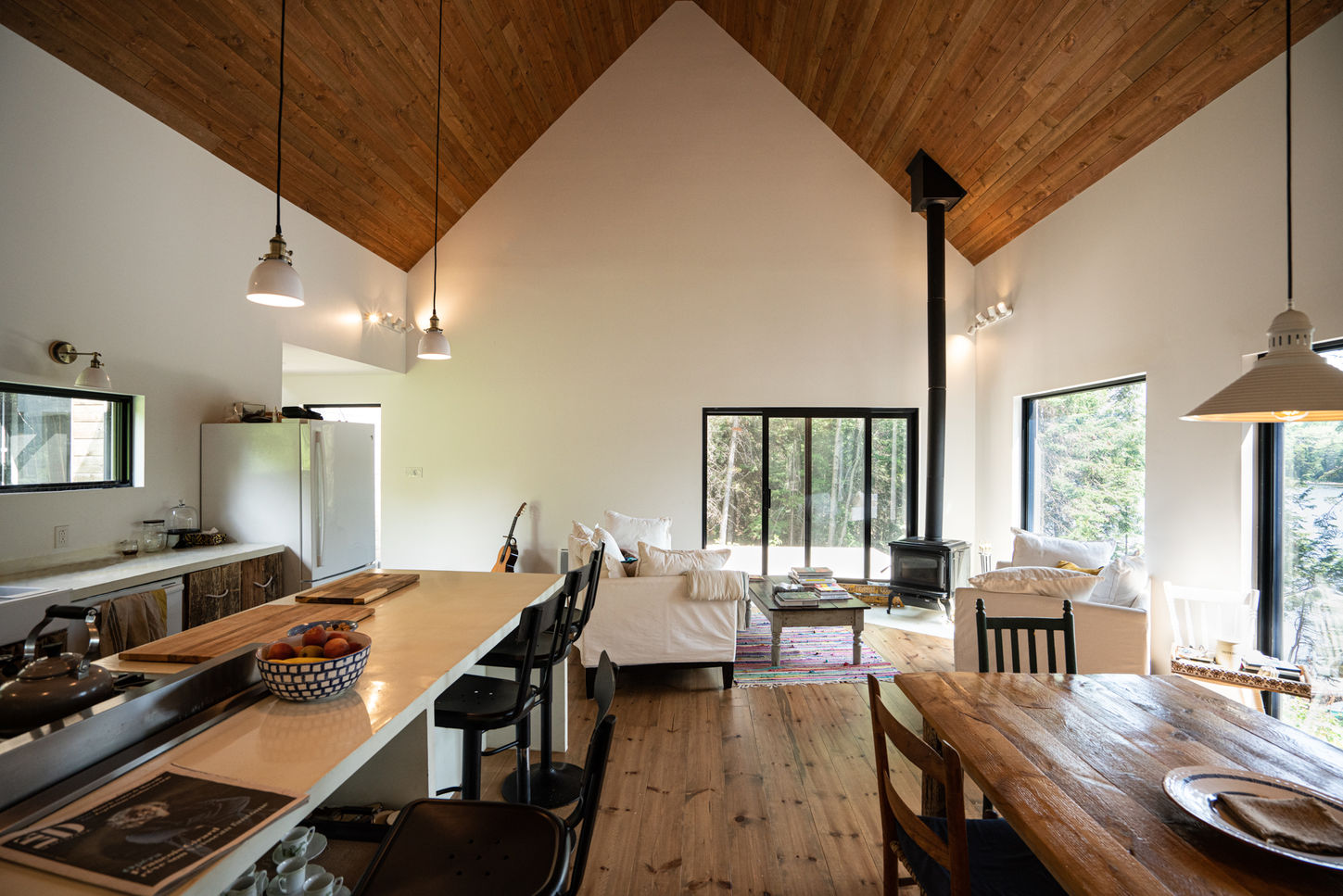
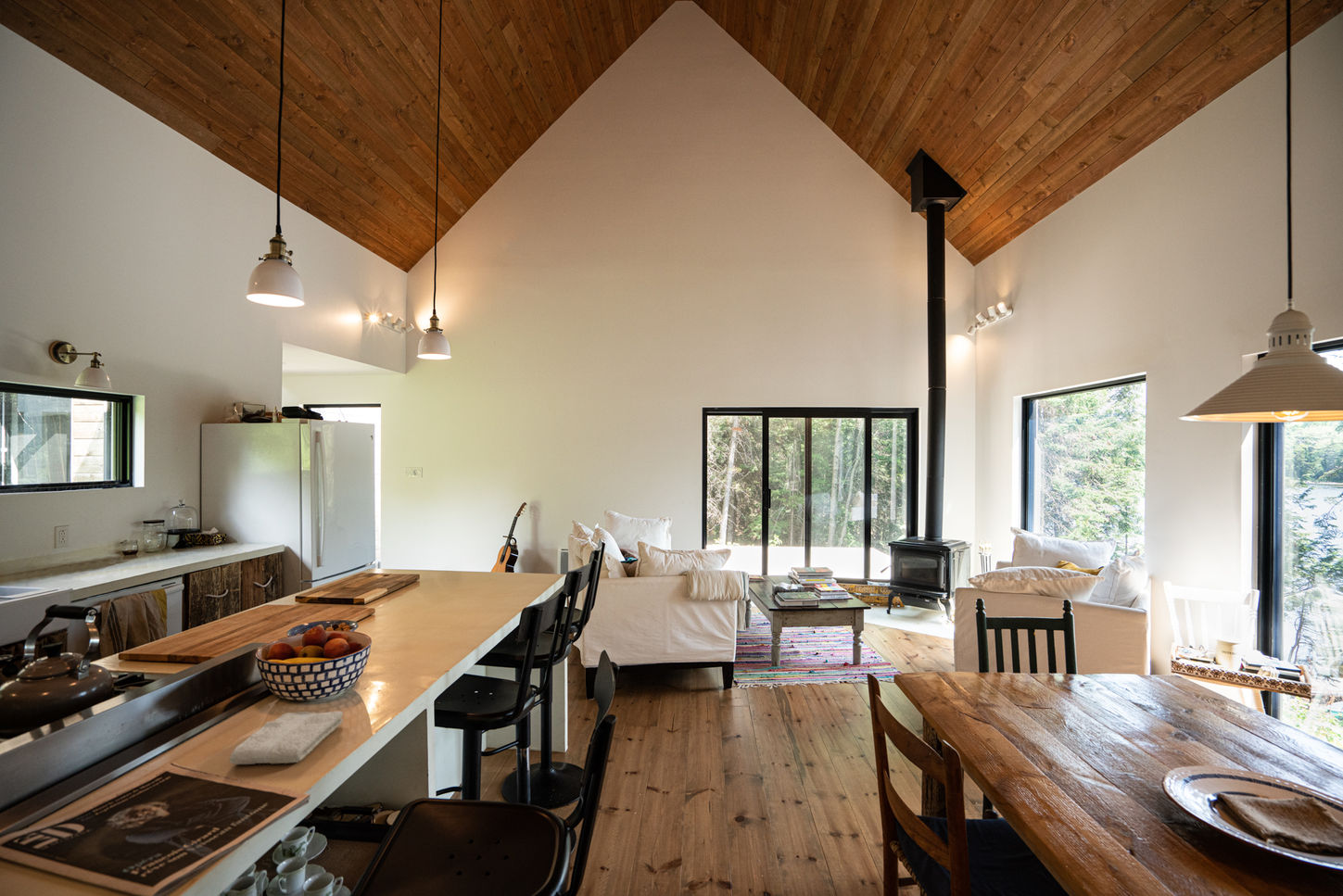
+ washcloth (291, 735)
